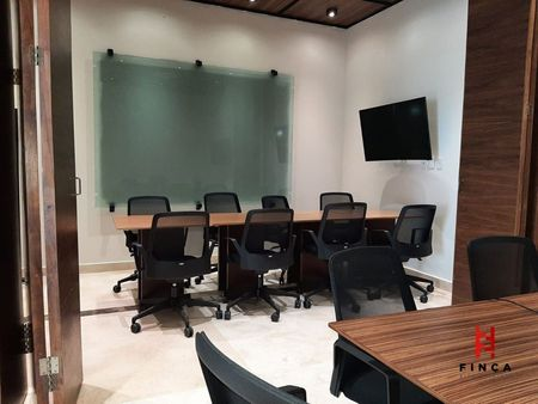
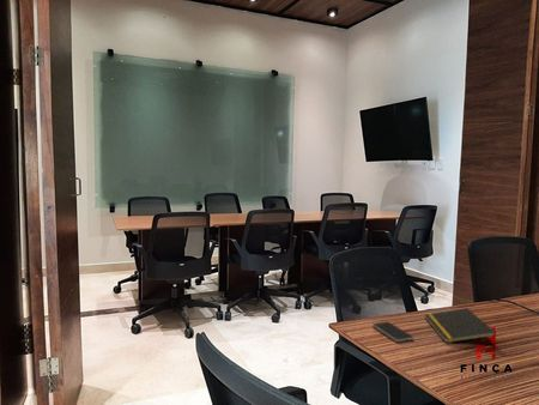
+ notepad (456, 324)
+ smartphone (392, 331)
